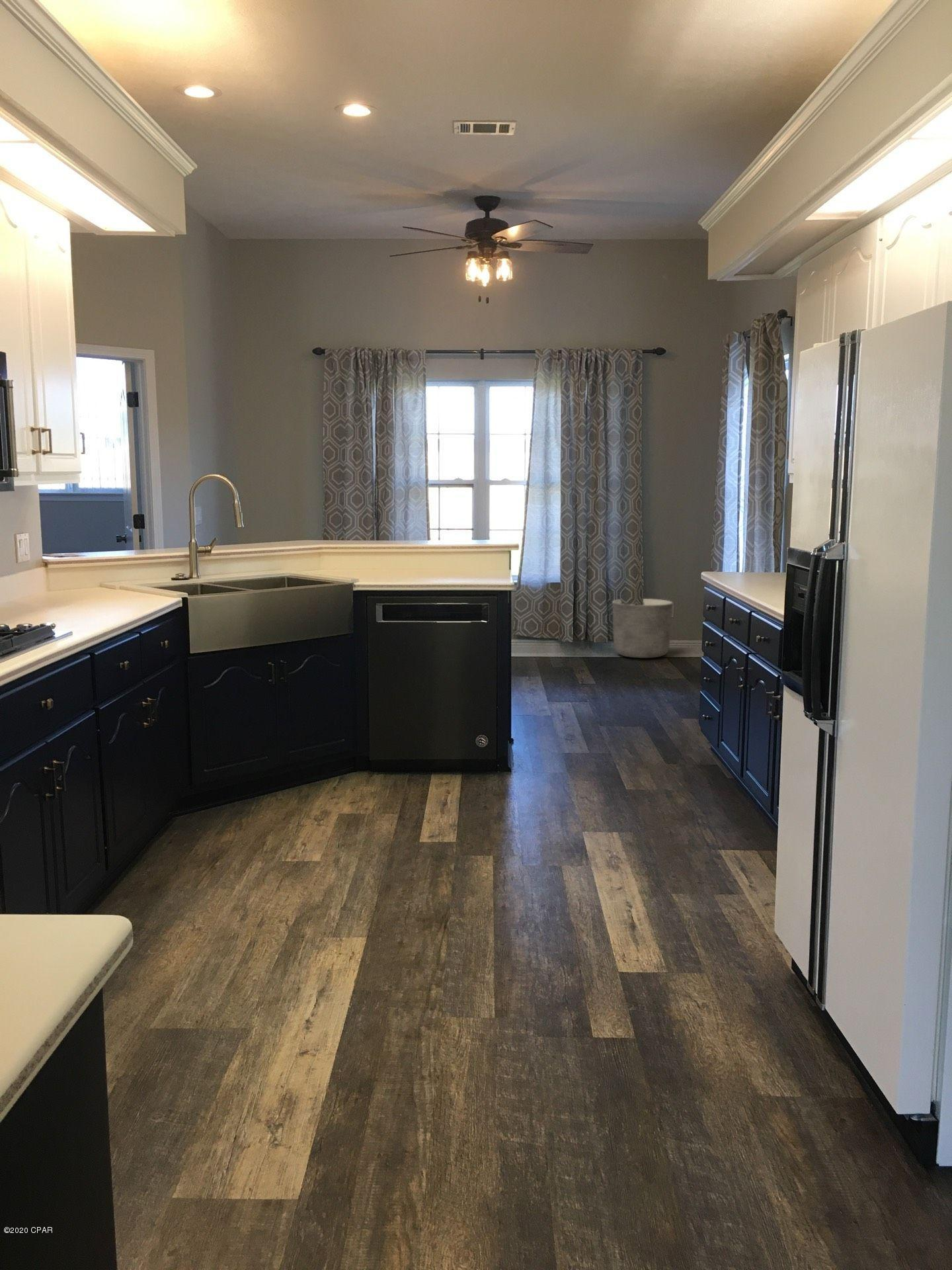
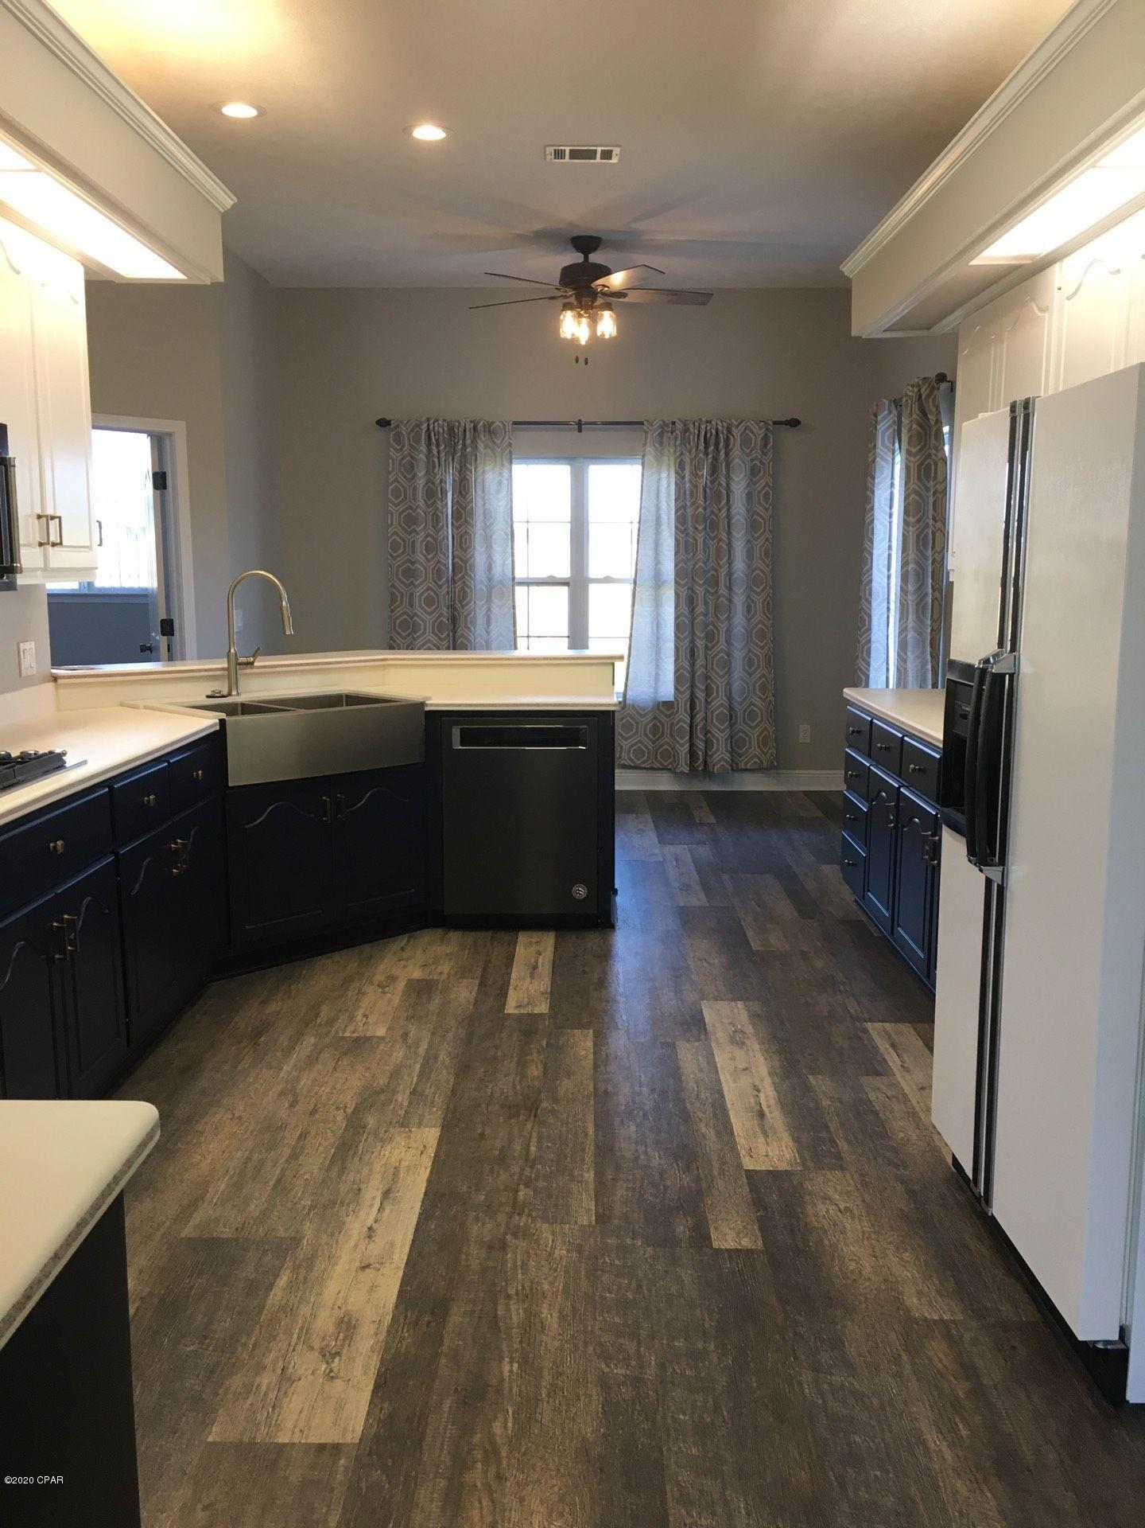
- planter (641, 628)
